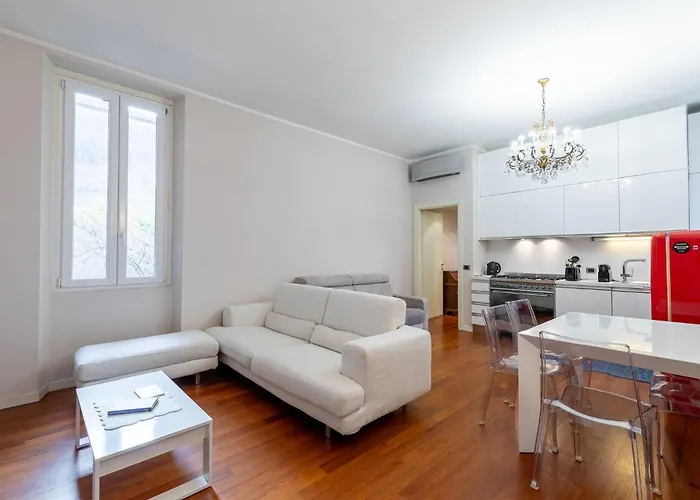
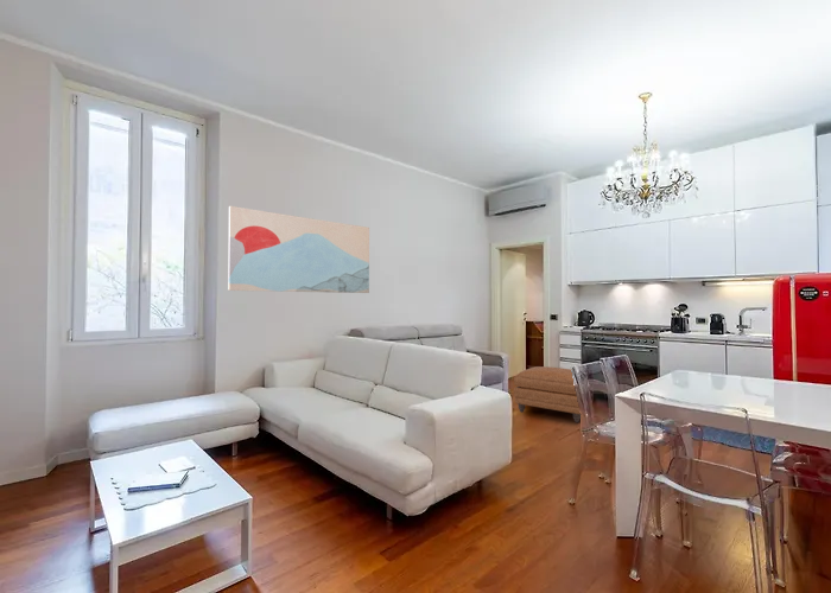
+ ottoman (553, 390)
+ wall art (306, 255)
